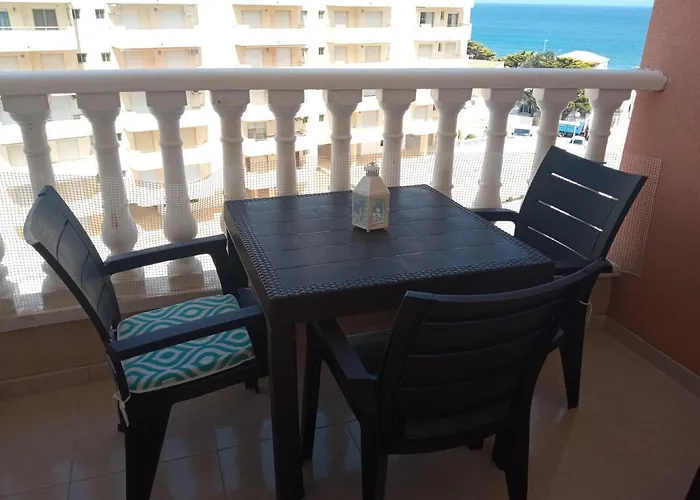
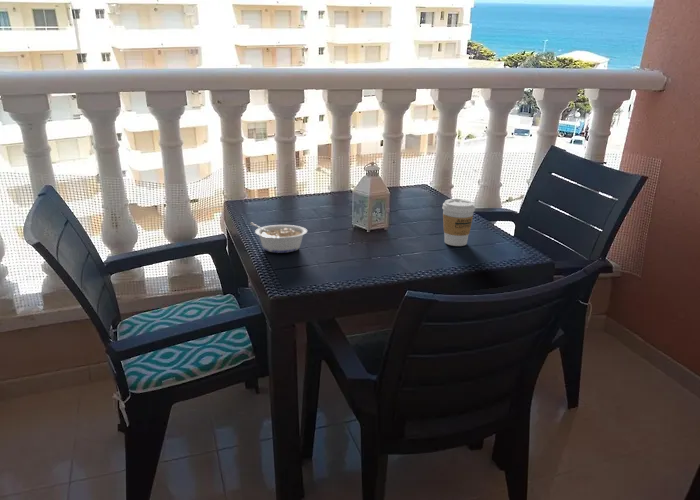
+ coffee cup (457, 222)
+ legume (279, 237)
